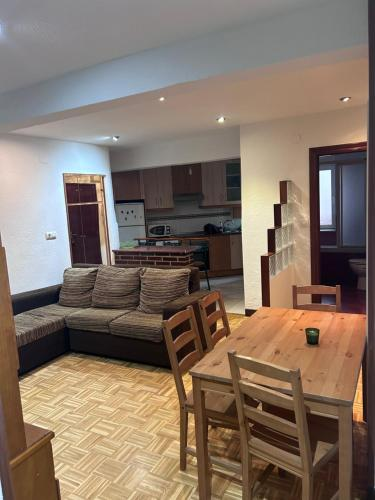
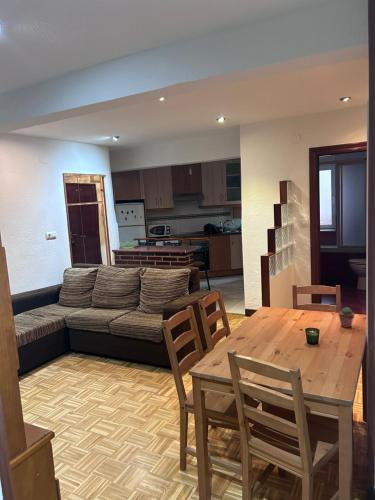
+ potted succulent (346, 316)
